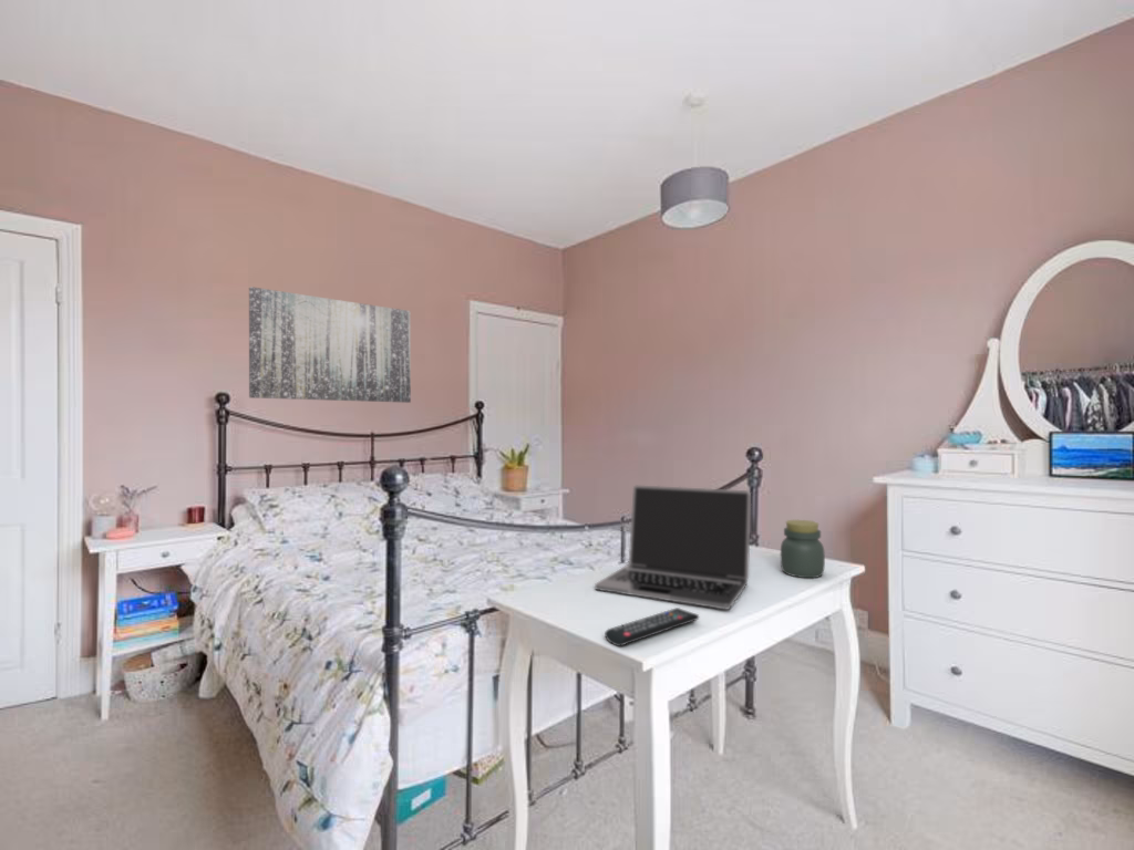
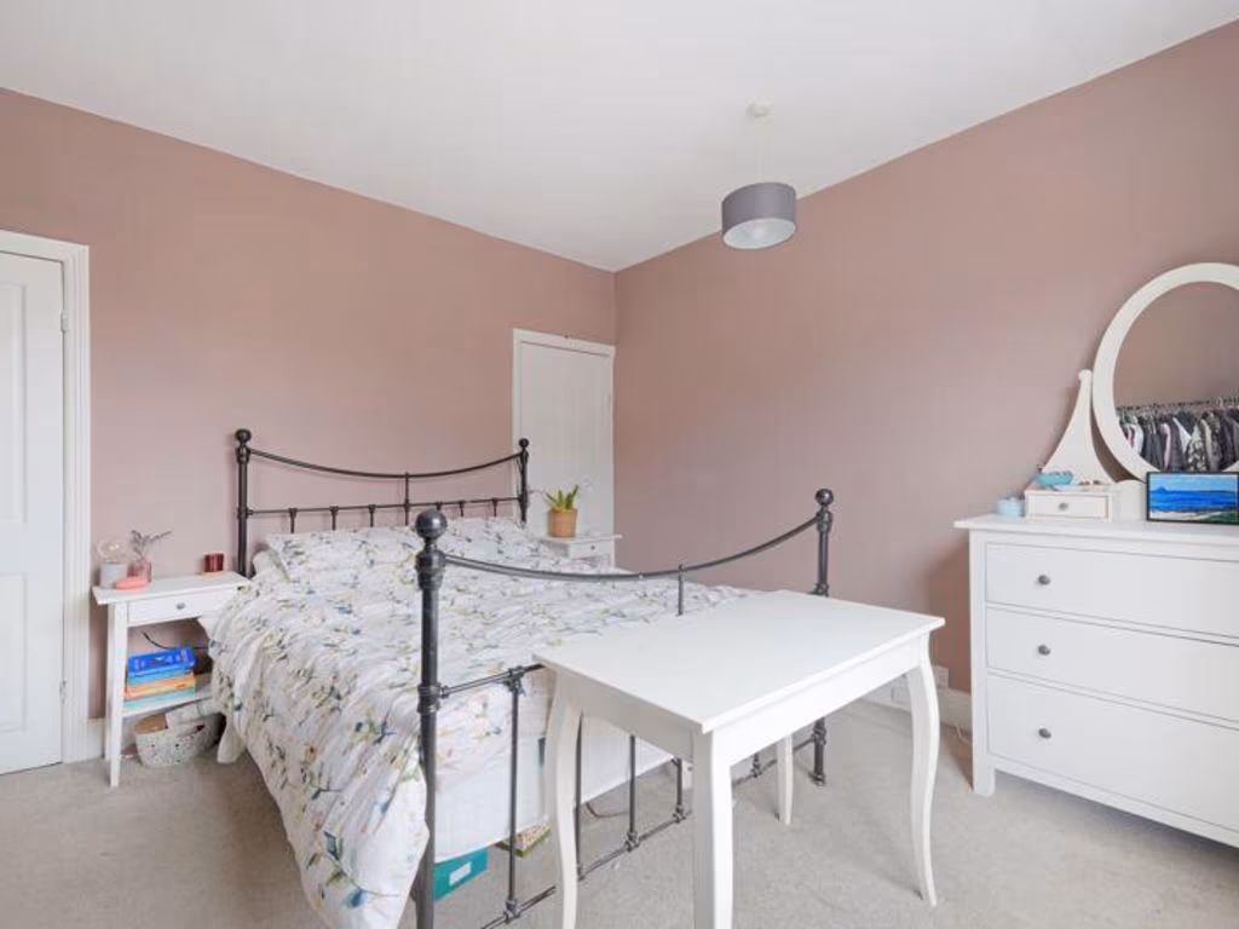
- wall art (337, 350)
- laptop (674, 539)
- jar (802, 547)
- remote control (653, 625)
